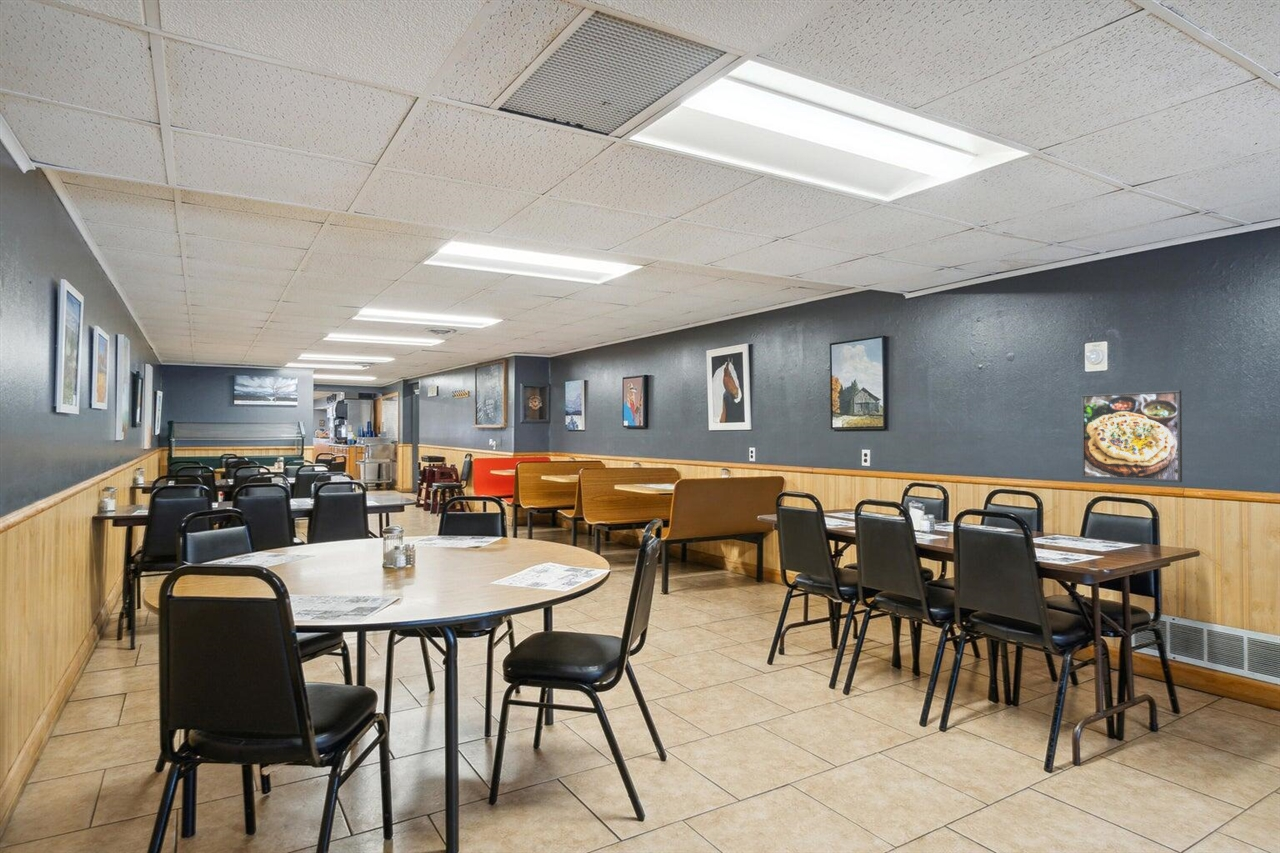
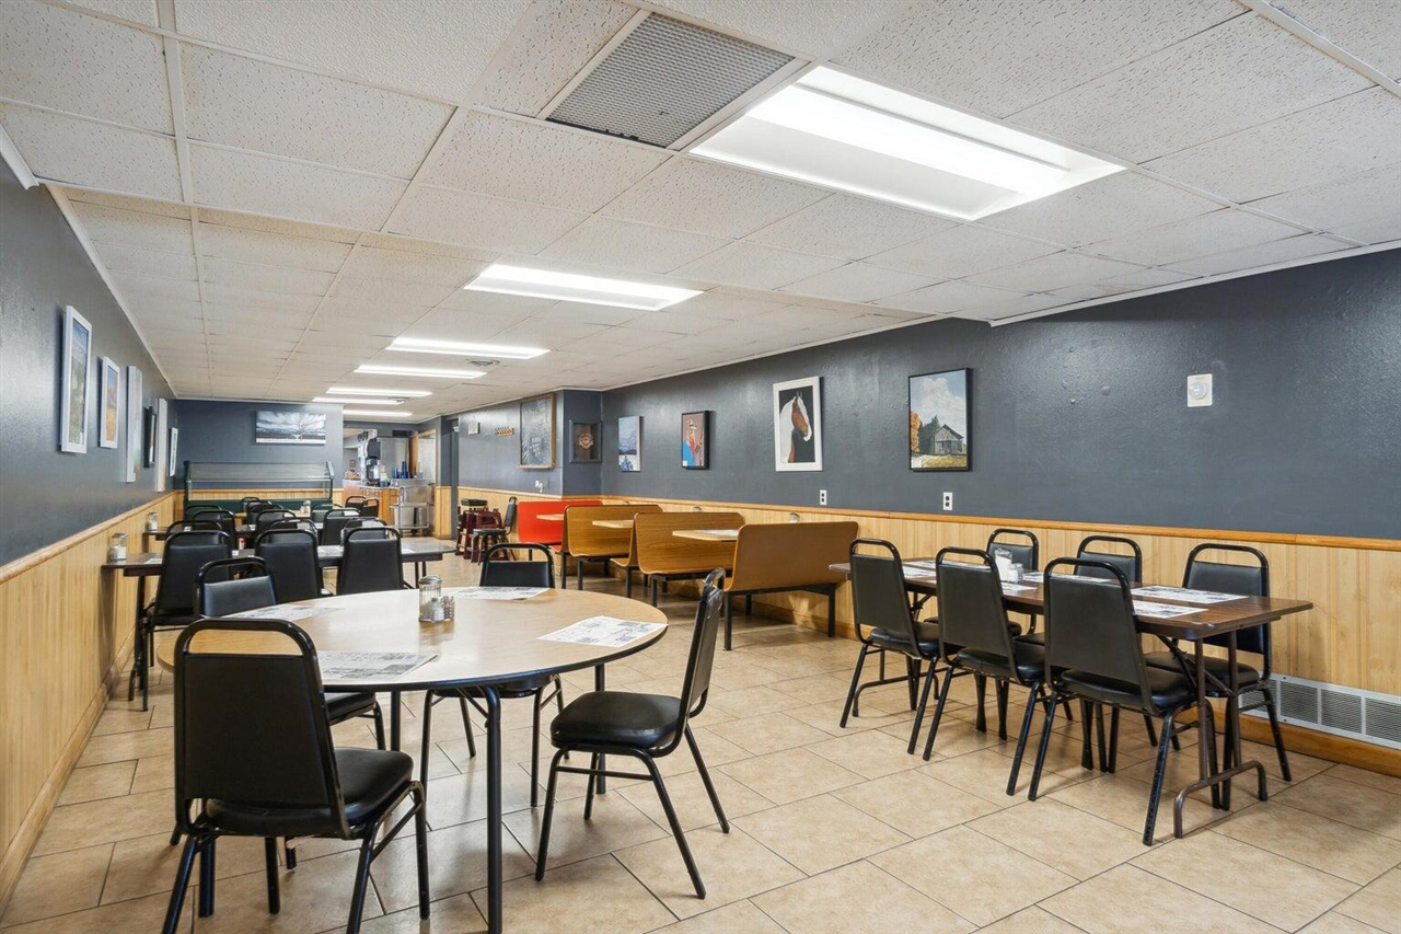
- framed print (1129, 436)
